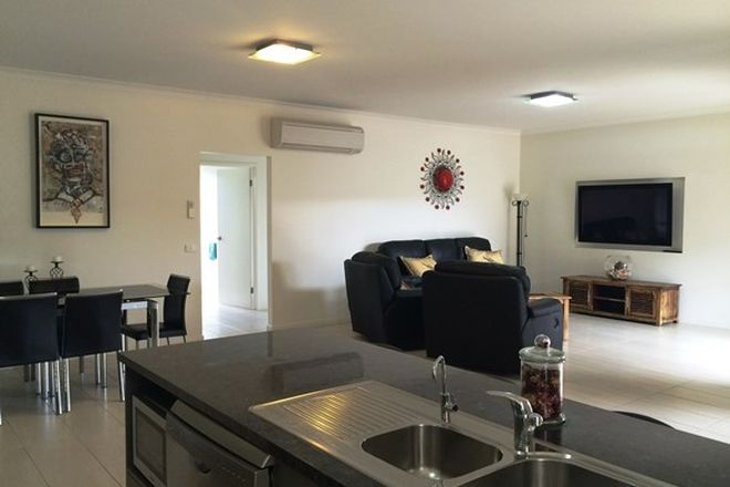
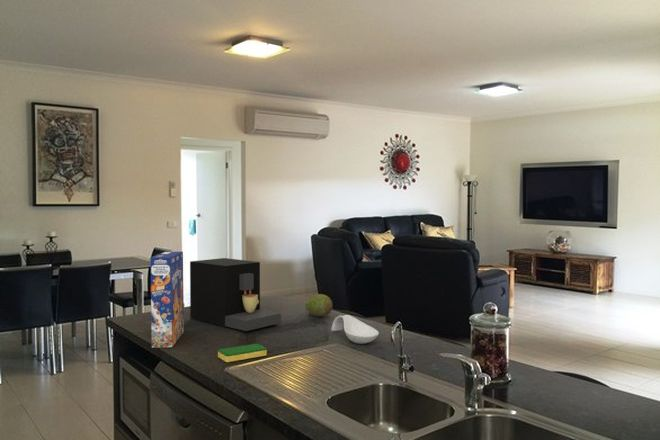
+ coffee maker (234, 292)
+ fruit (317, 304)
+ spoon rest (352, 328)
+ dish sponge (242, 352)
+ cereal box (168, 297)
